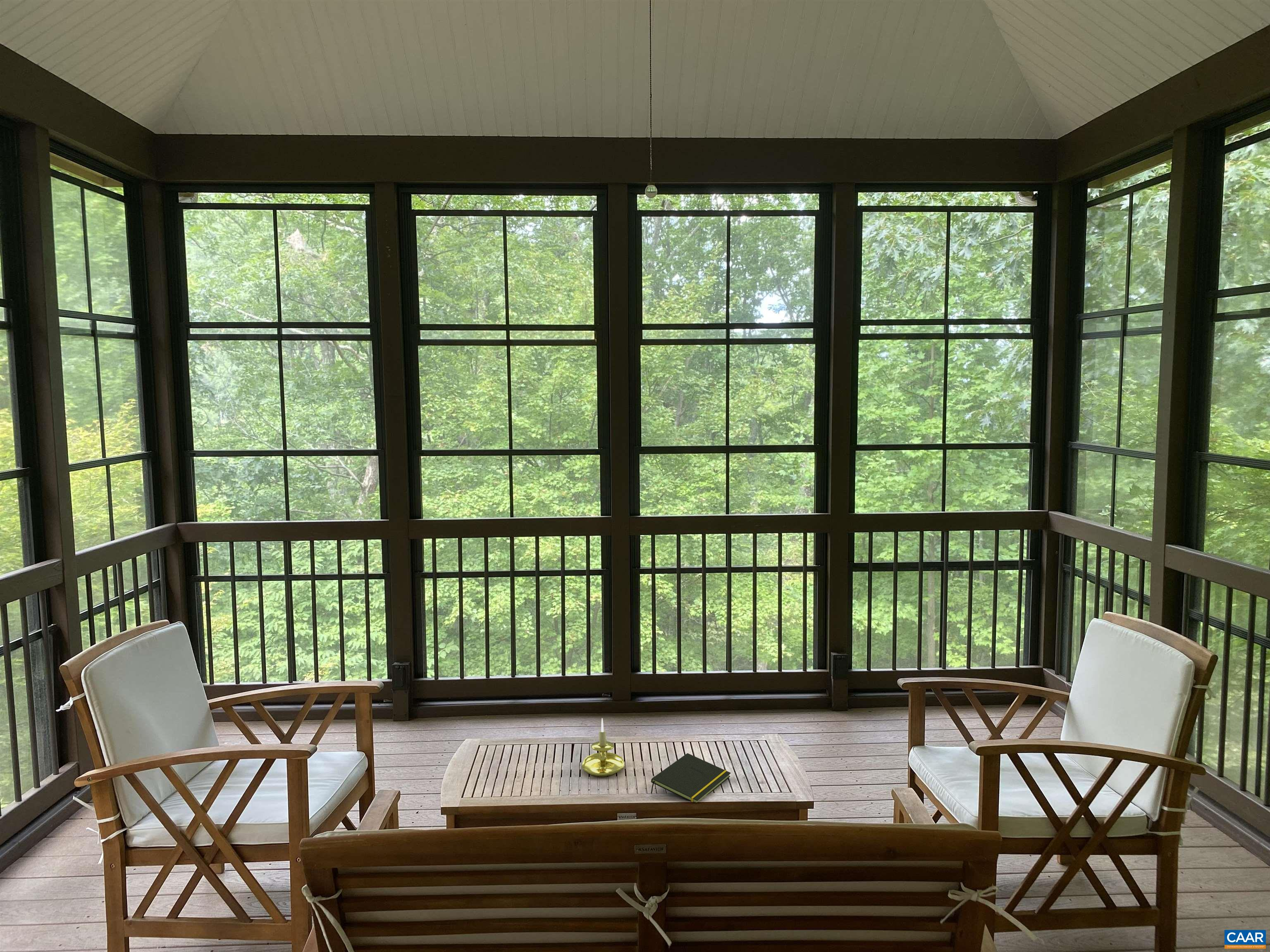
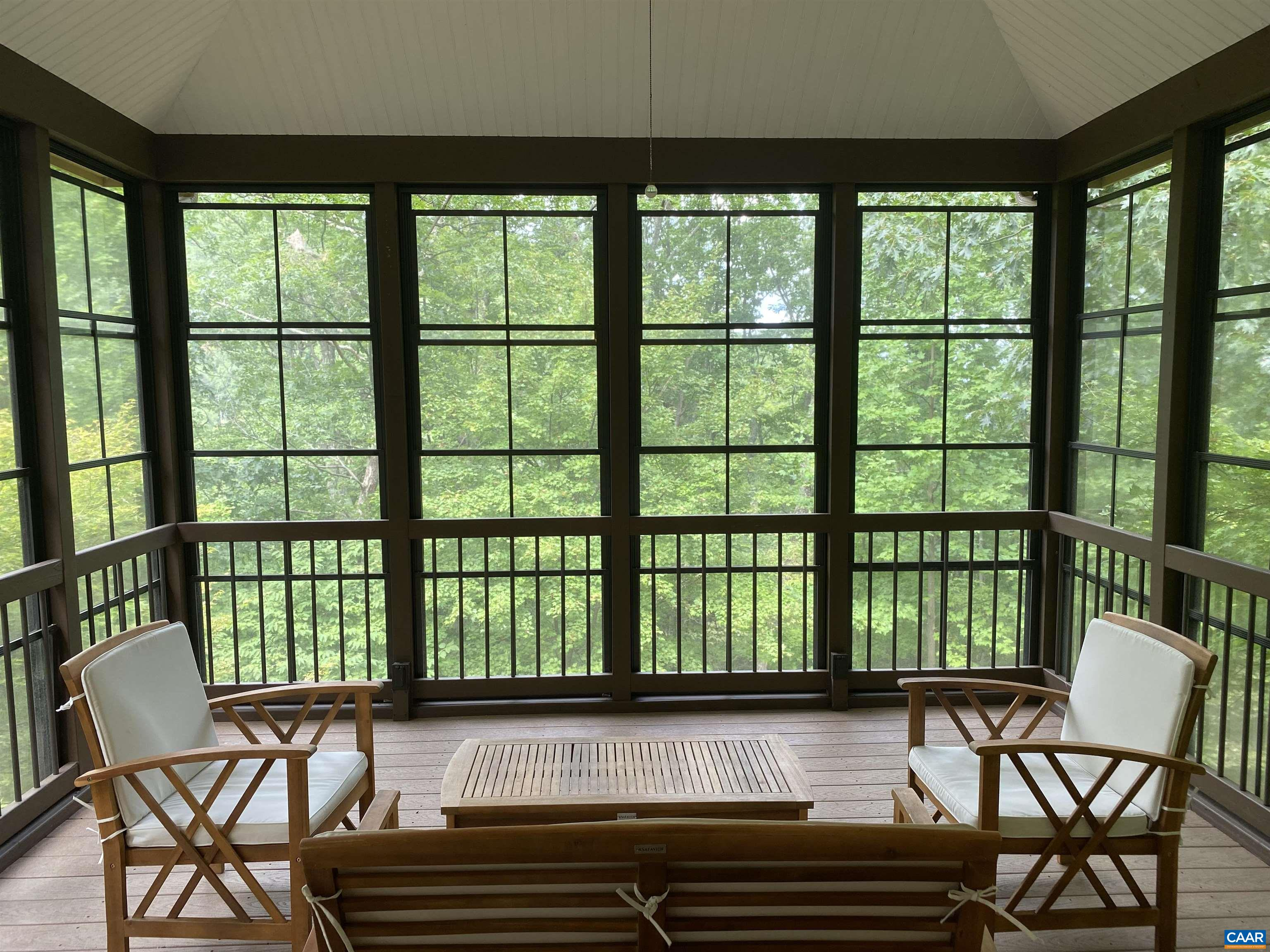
- notepad (692, 777)
- candle holder (603, 742)
